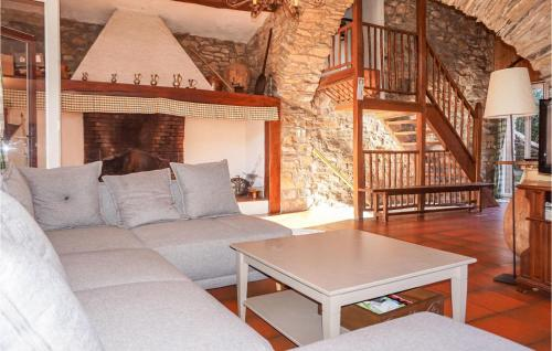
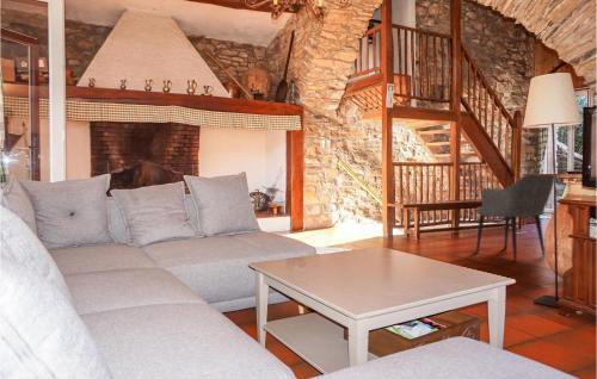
+ armchair (513, 215)
